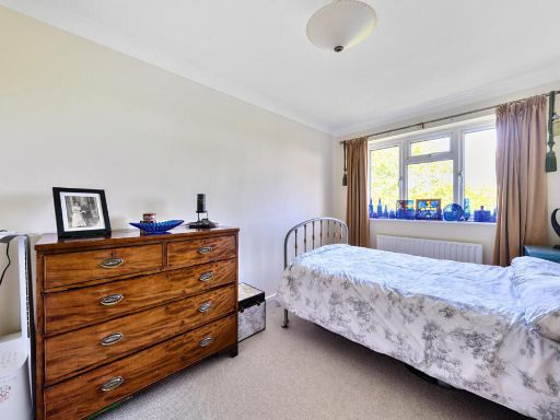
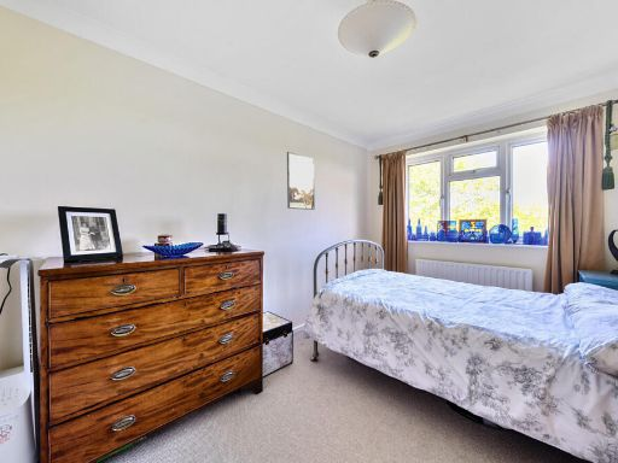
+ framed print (301, 182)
